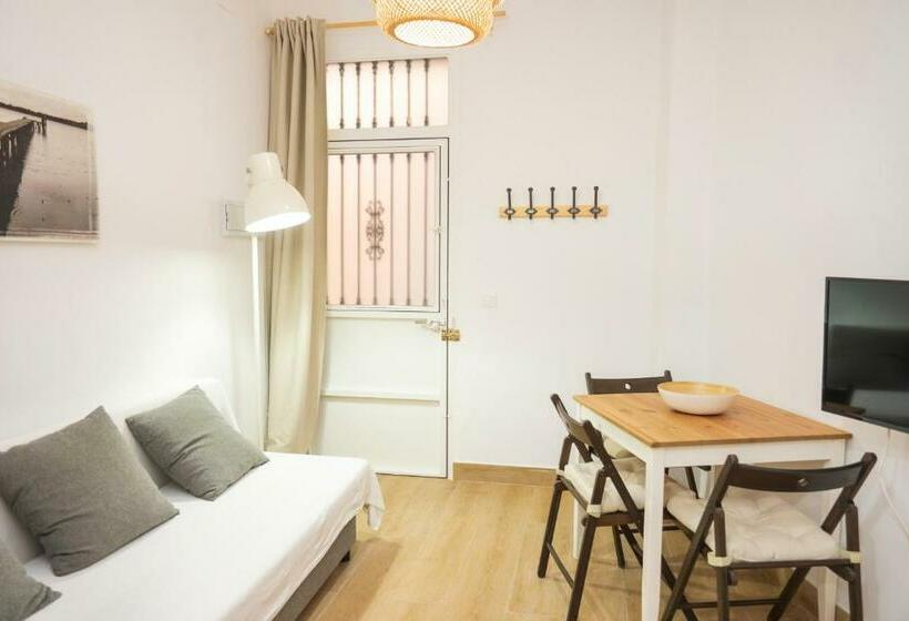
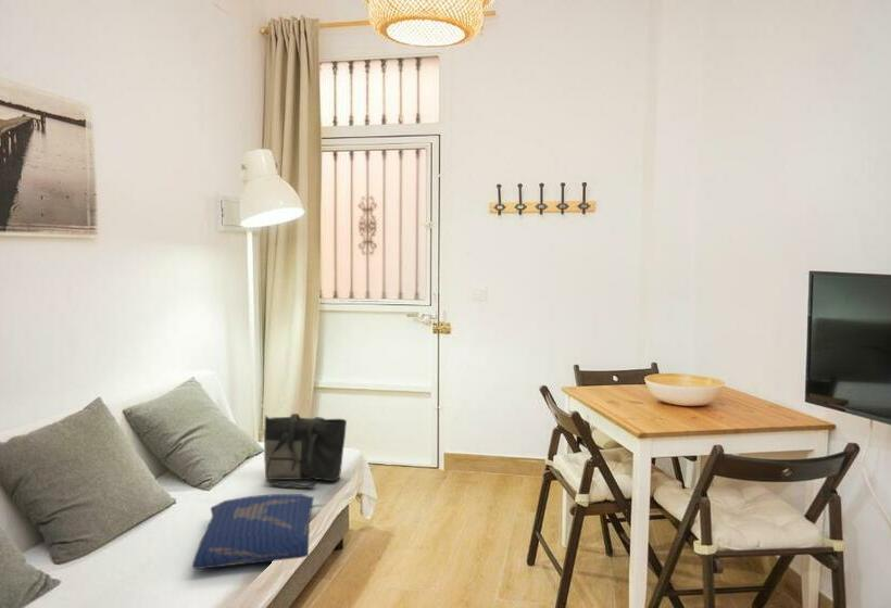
+ cushion (256, 524)
+ tote bag (301, 448)
